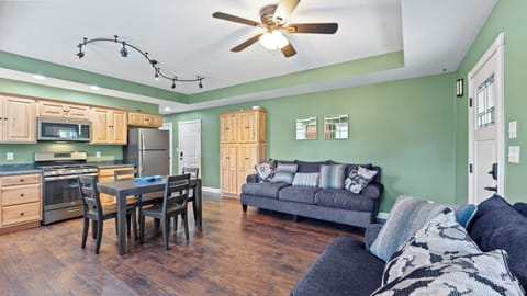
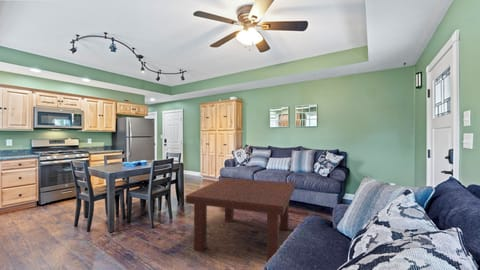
+ coffee table (246, 210)
